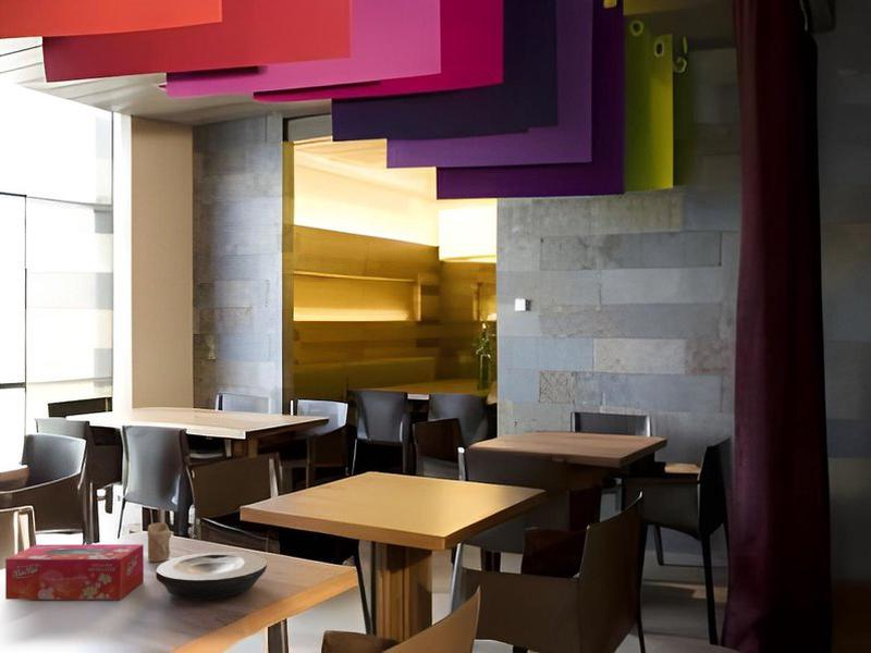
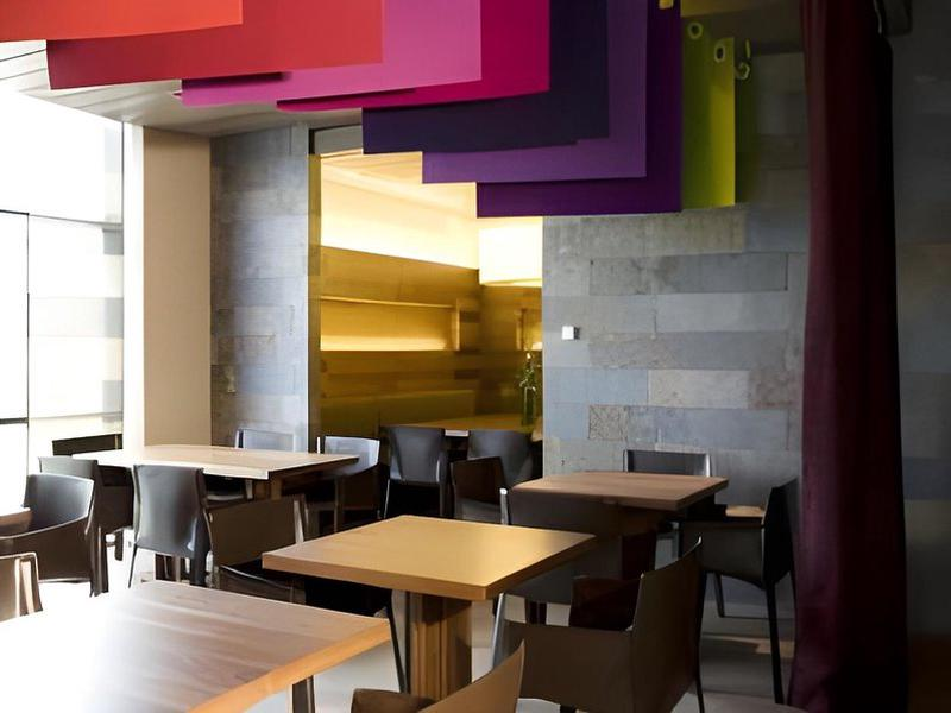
- tissue box (76, 570)
- plate (212, 577)
- candle (159, 542)
